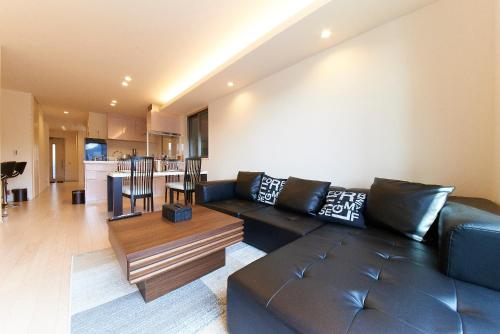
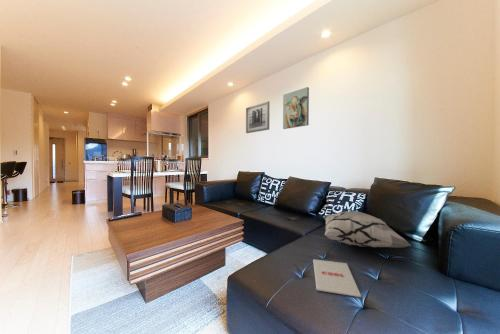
+ decorative pillow (357, 228)
+ wall art (256, 118)
+ magazine (333, 275)
+ wall art (295, 109)
